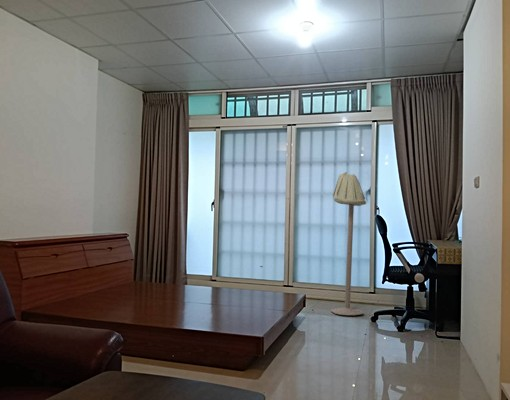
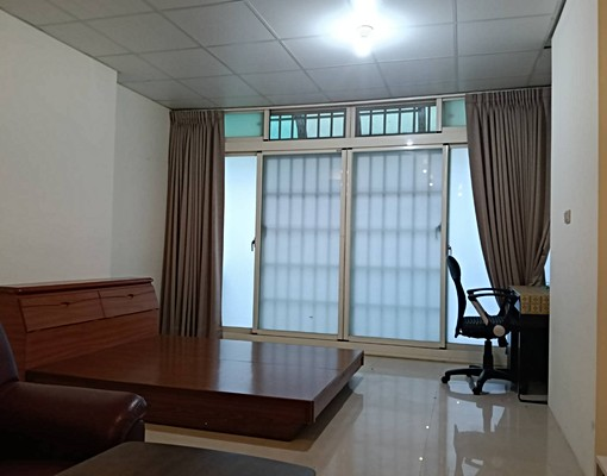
- floor lamp (348, 241)
